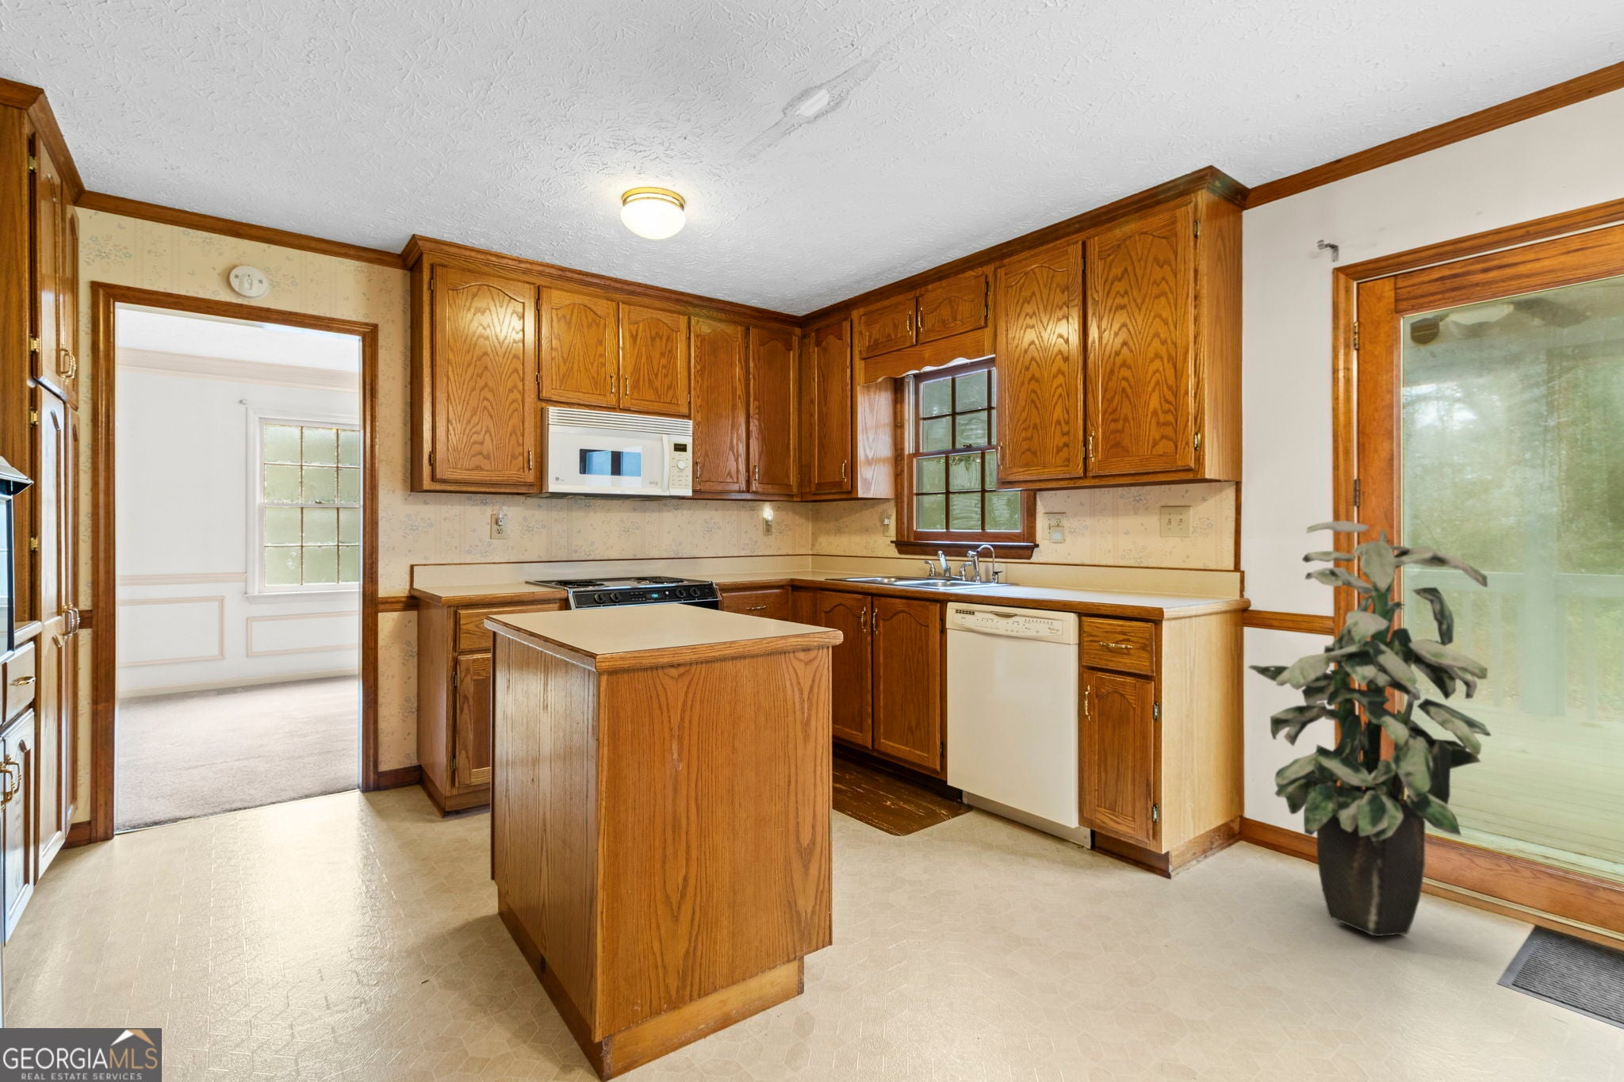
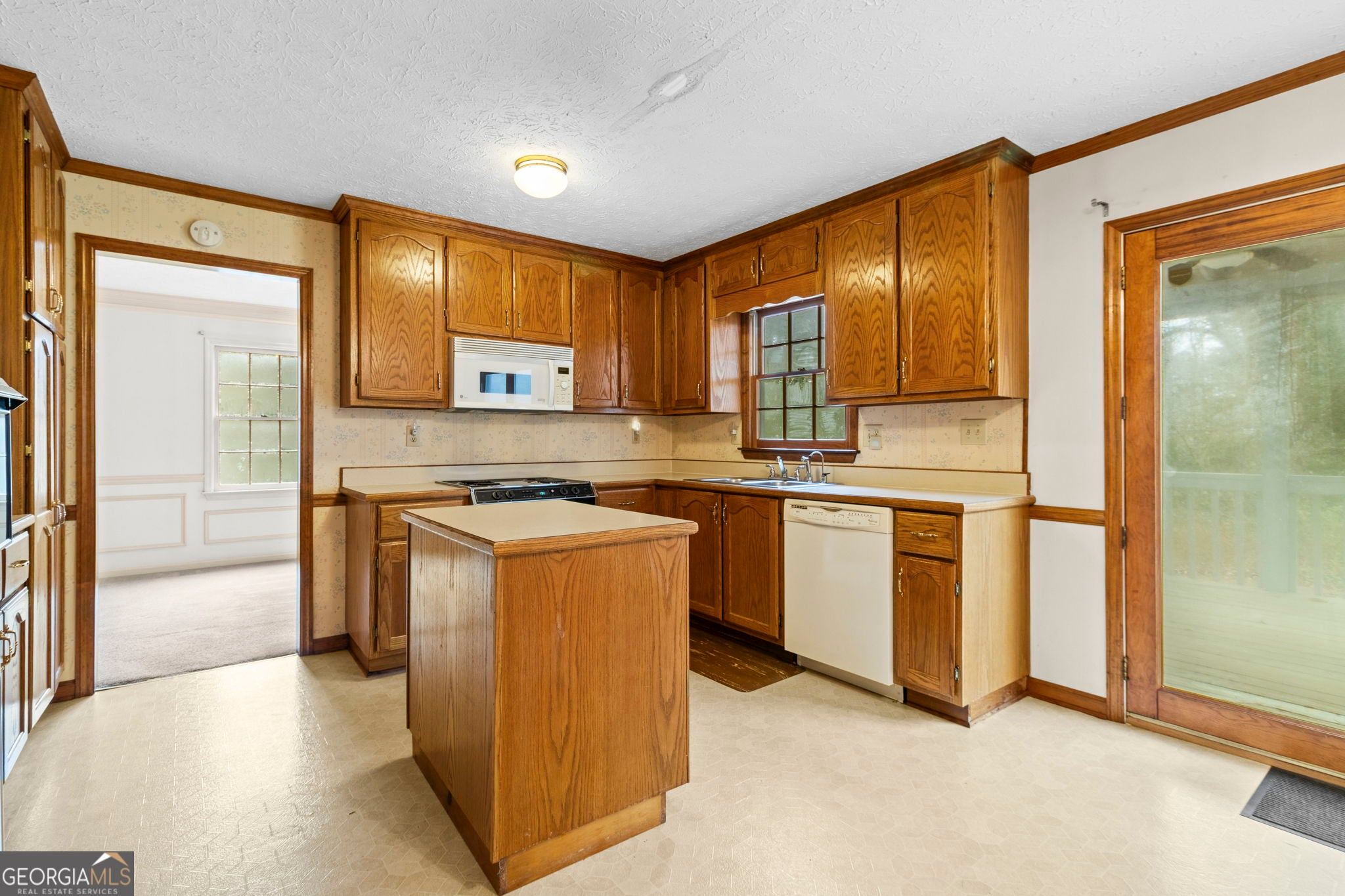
- indoor plant (1364, 721)
